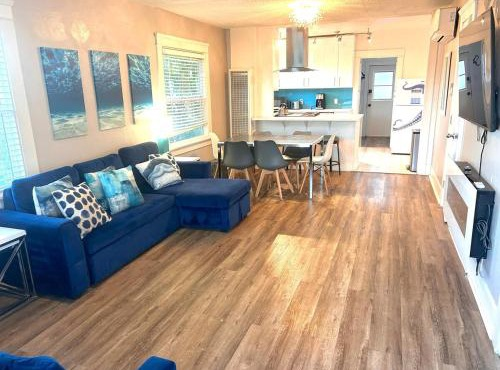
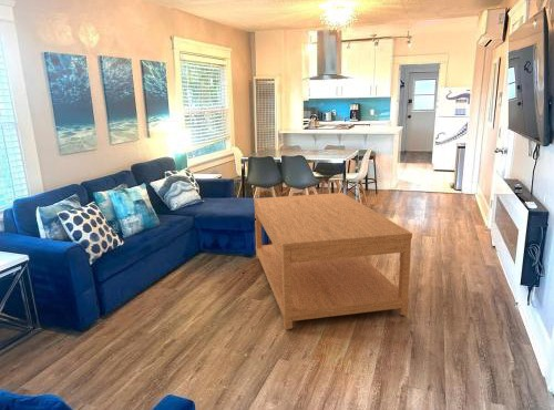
+ coffee table (319, 247)
